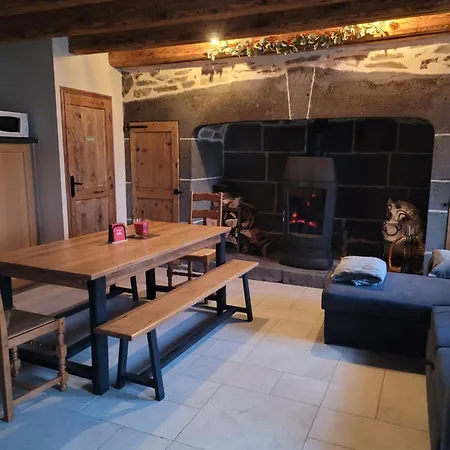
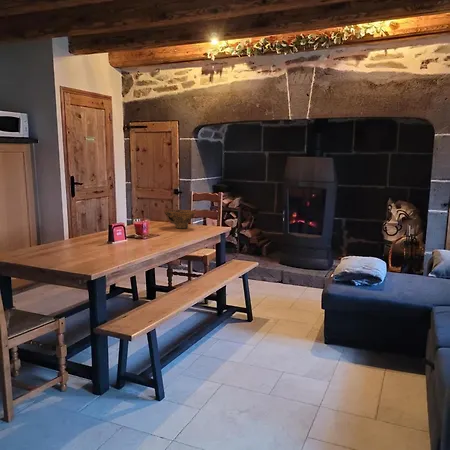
+ bowl (179, 219)
